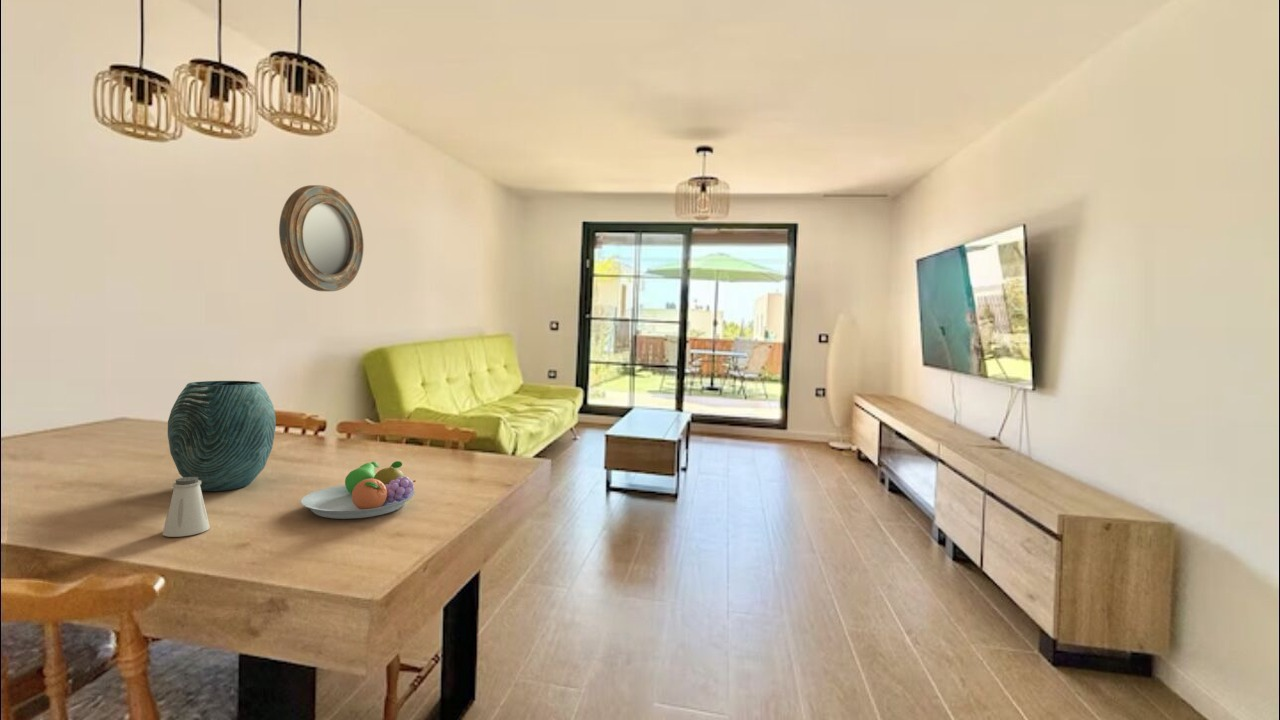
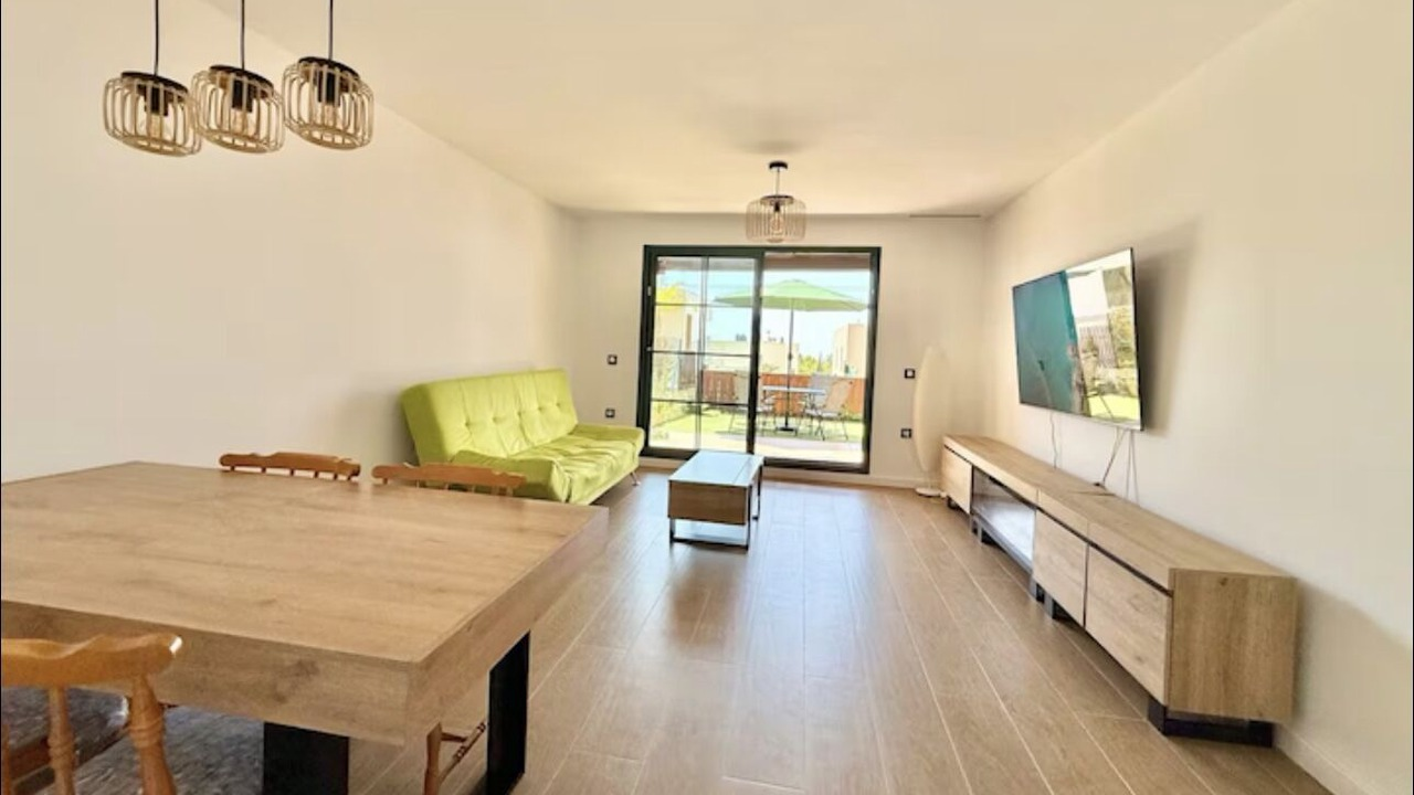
- vase (224, 434)
- saltshaker (186, 504)
- fruit bowl (363, 484)
- home mirror (325, 239)
